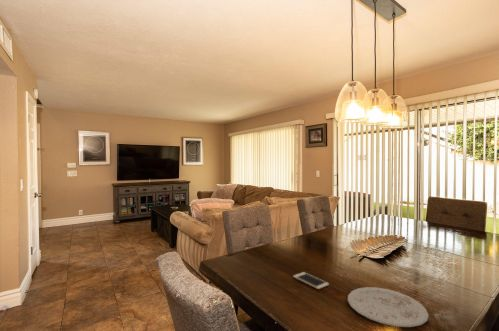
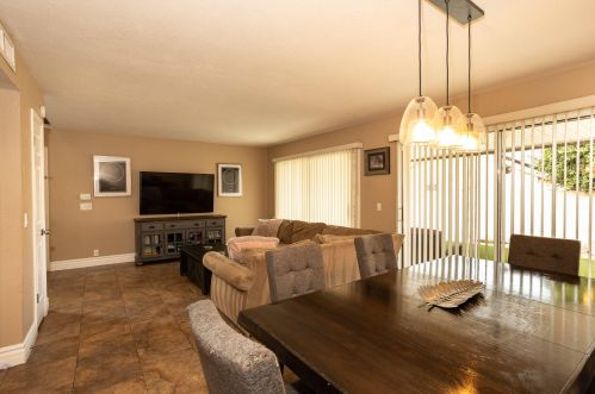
- plate (385, 305)
- cell phone (310, 280)
